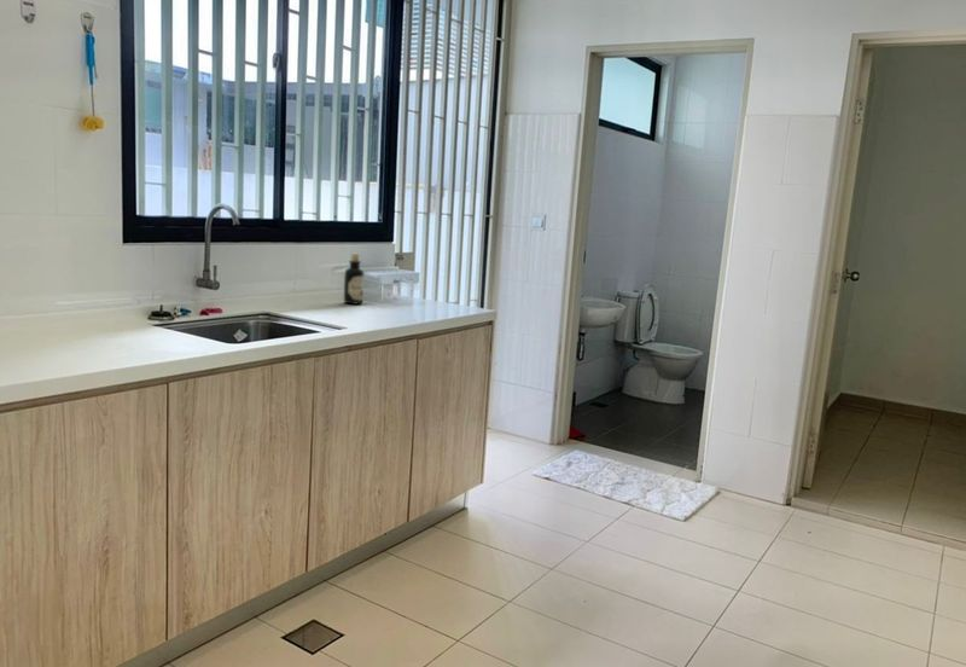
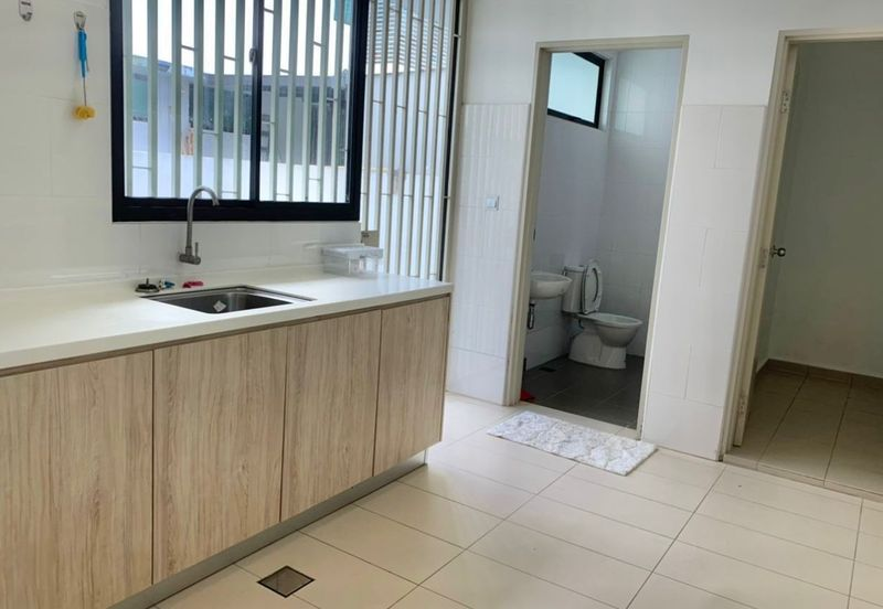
- bottle (354, 278)
